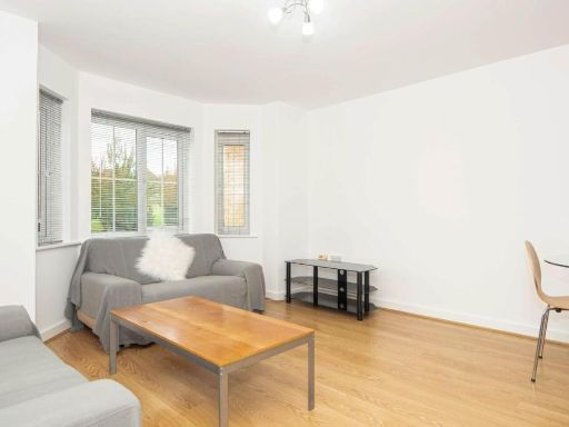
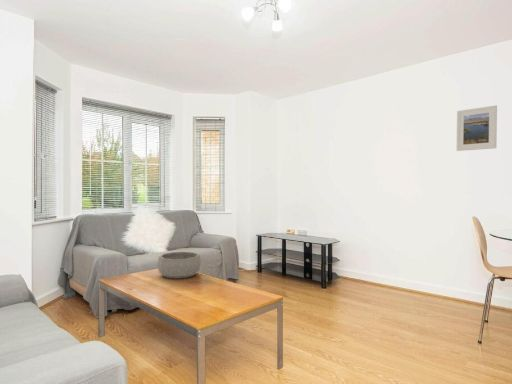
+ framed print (476, 129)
+ decorative bowl (179, 265)
